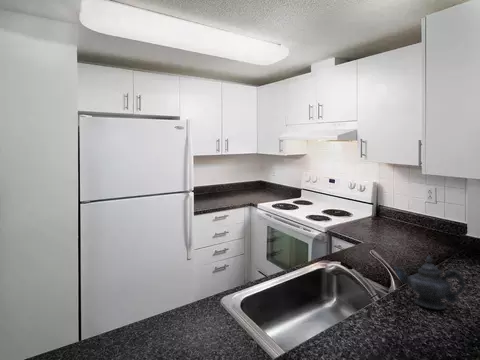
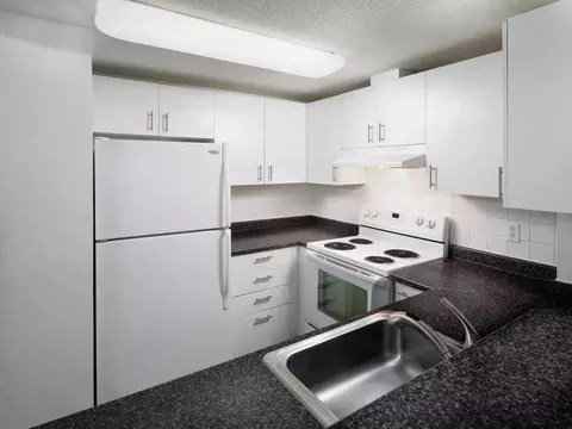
- teapot (426, 279)
